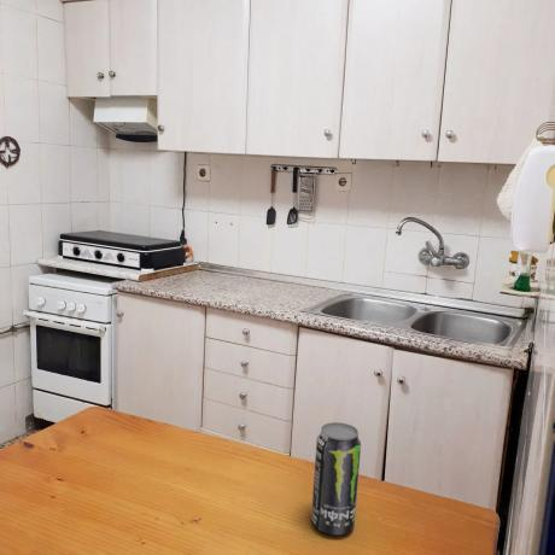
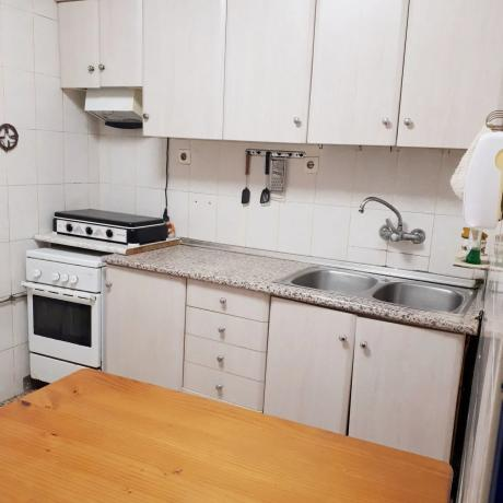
- beverage can (335, 478)
